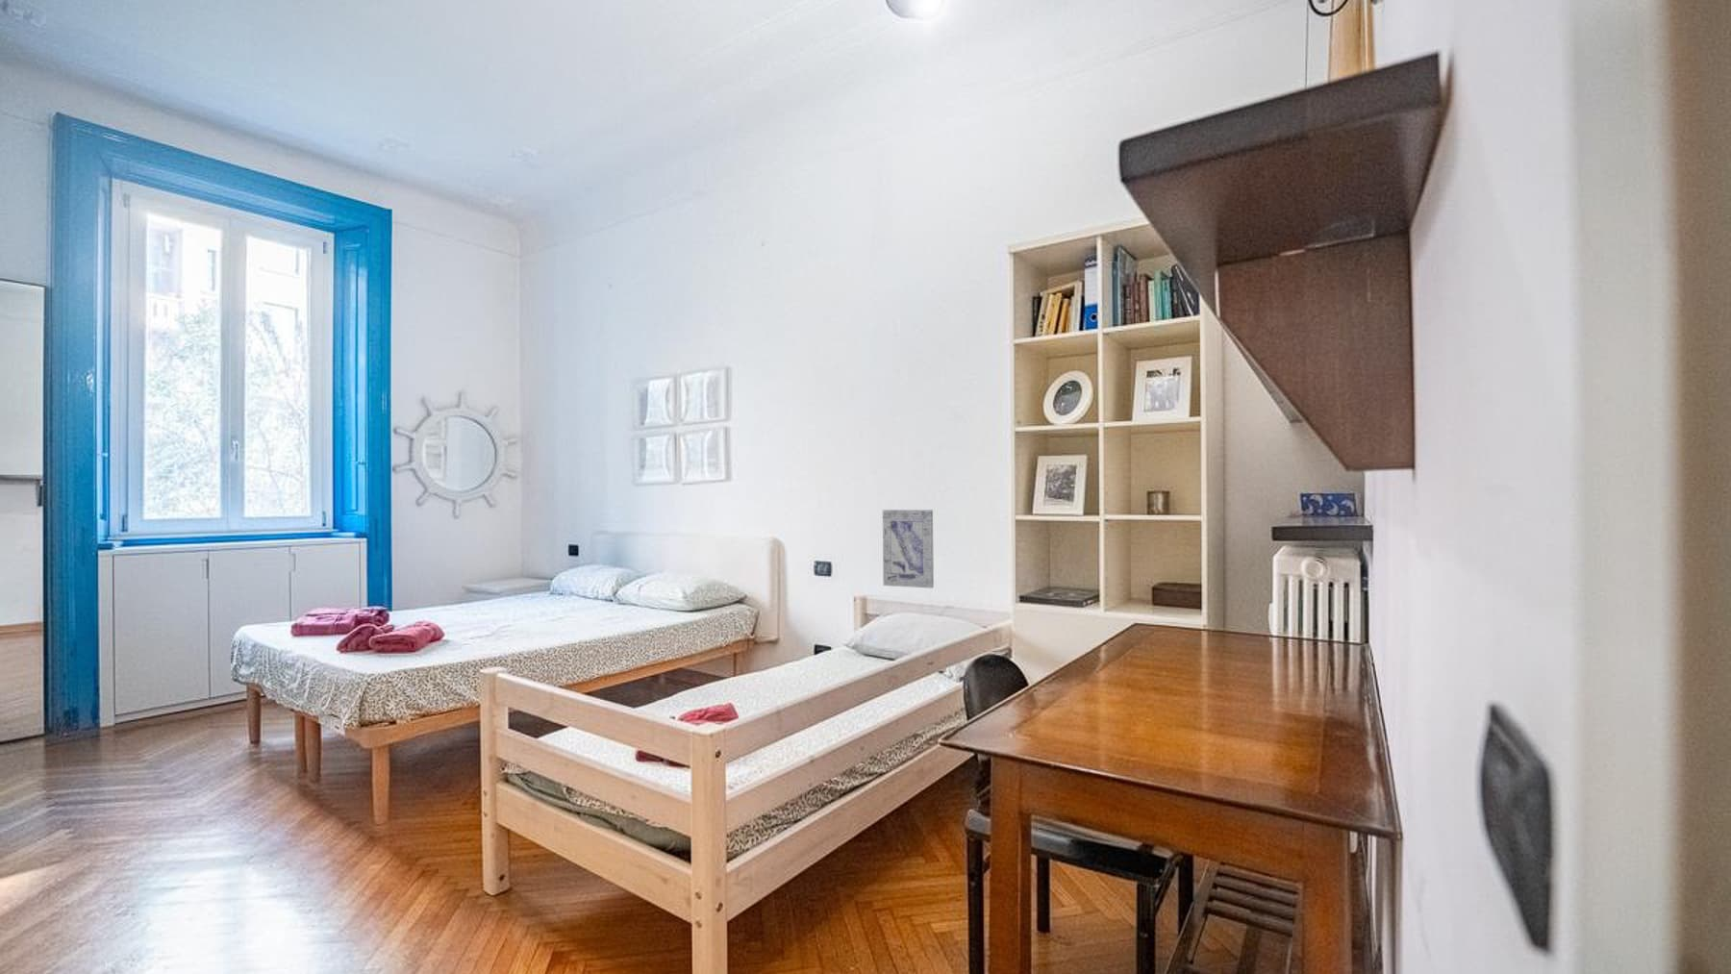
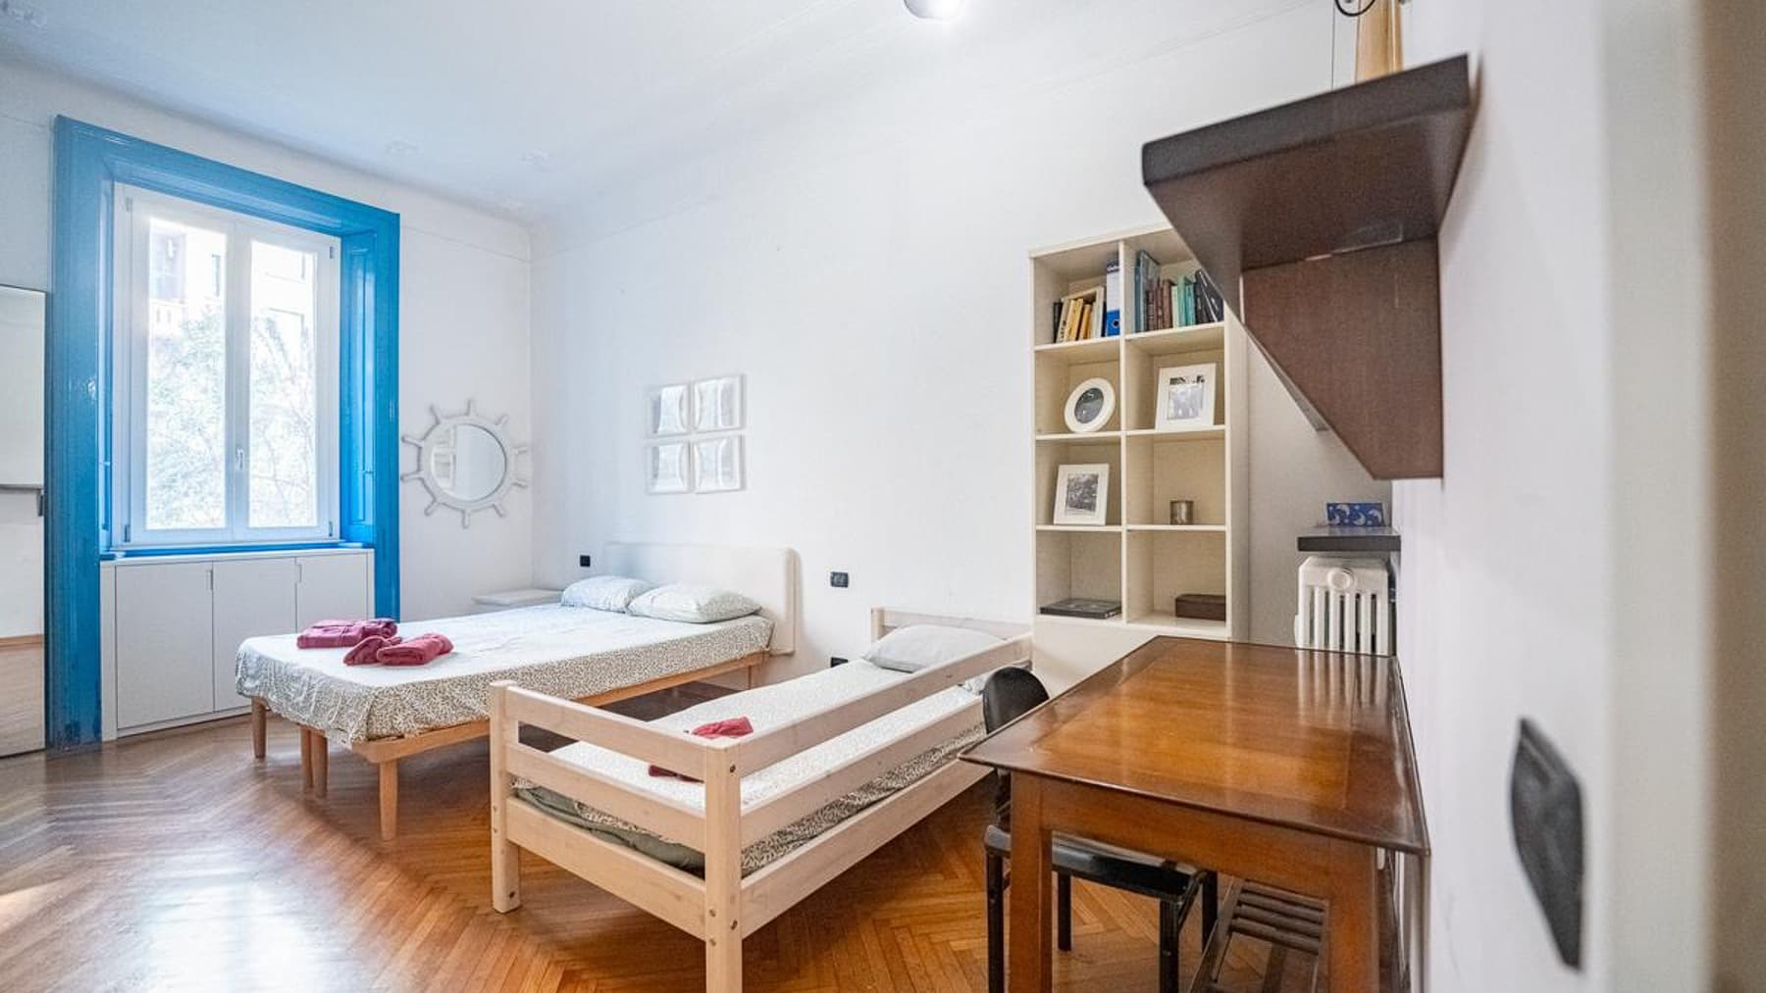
- wall art (907, 548)
